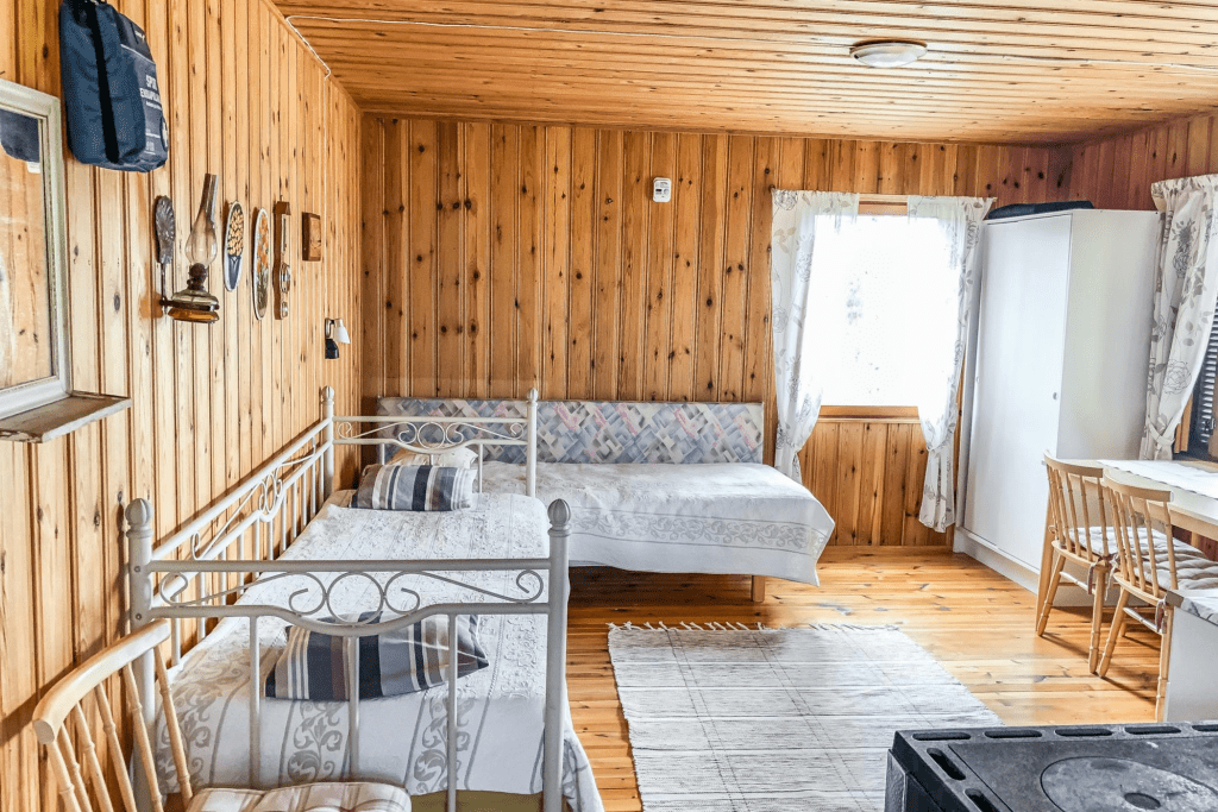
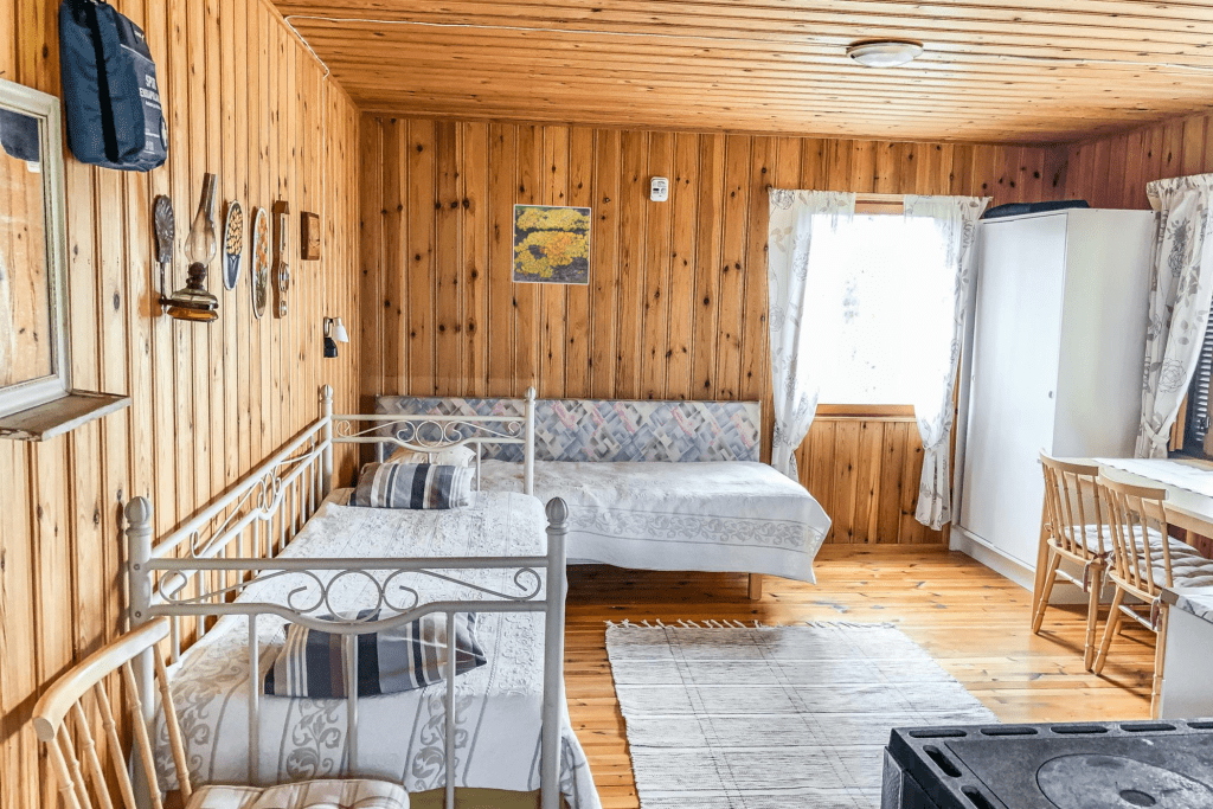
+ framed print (551, 244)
